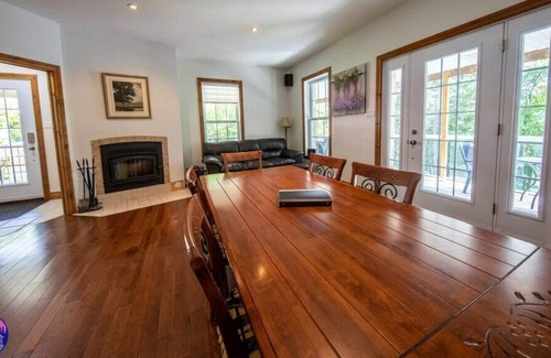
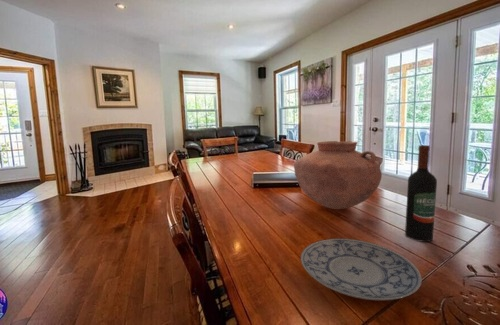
+ vase (336, 174)
+ plate (355, 267)
+ wine bottle (421, 192)
